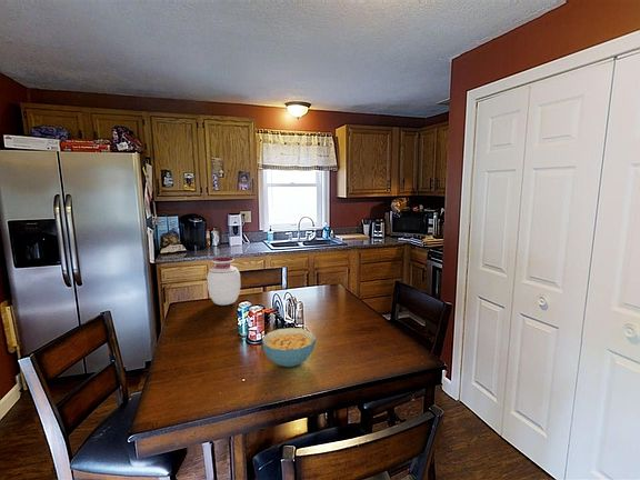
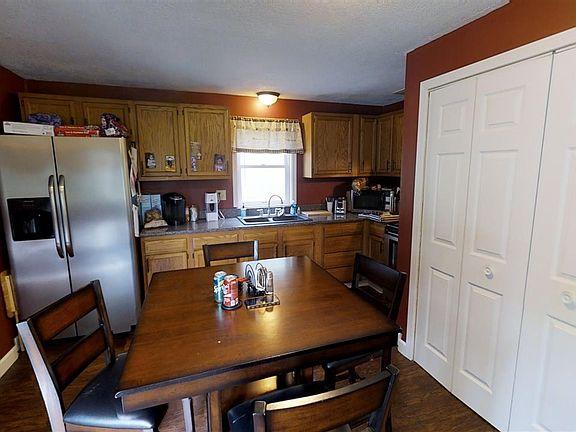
- cereal bowl (289, 350)
- vase (223, 281)
